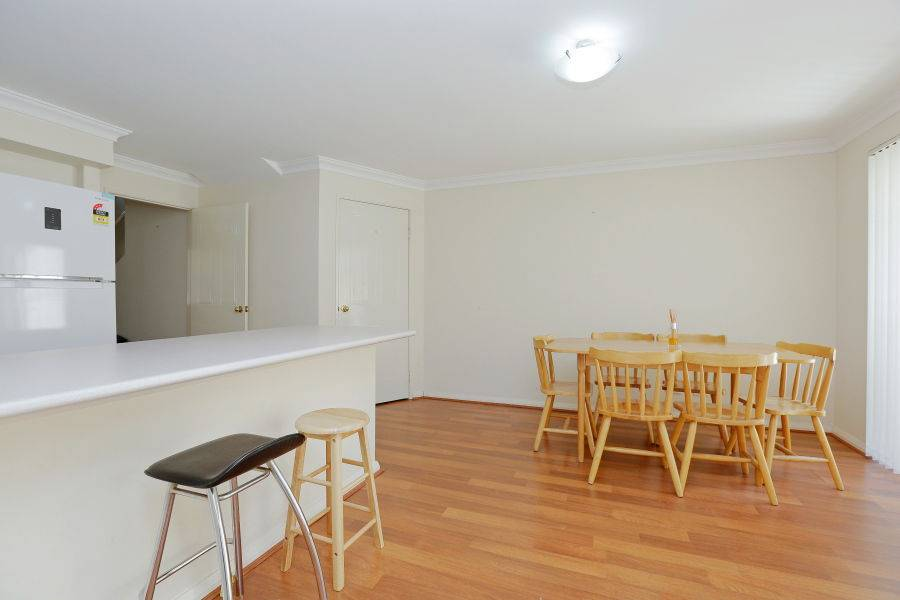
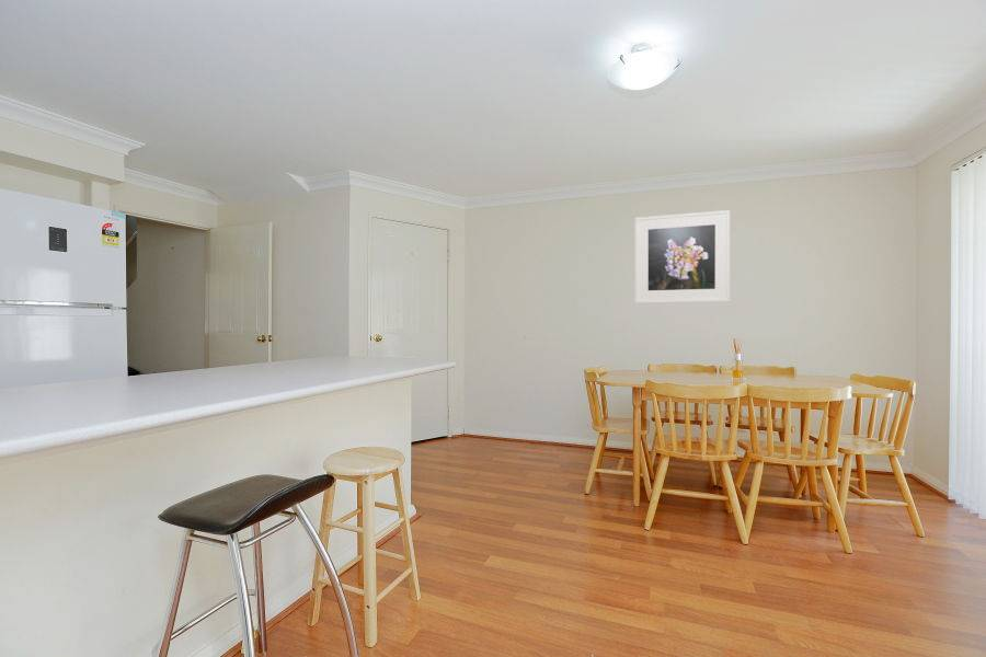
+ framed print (680, 258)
